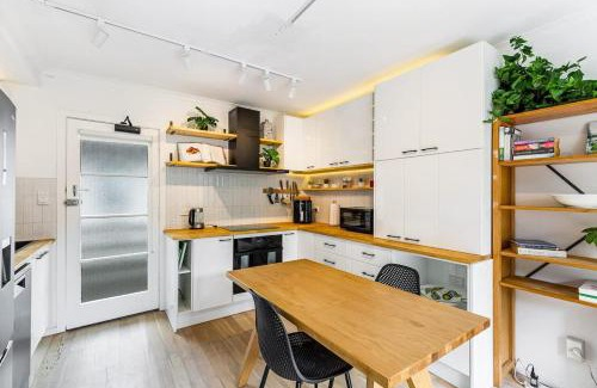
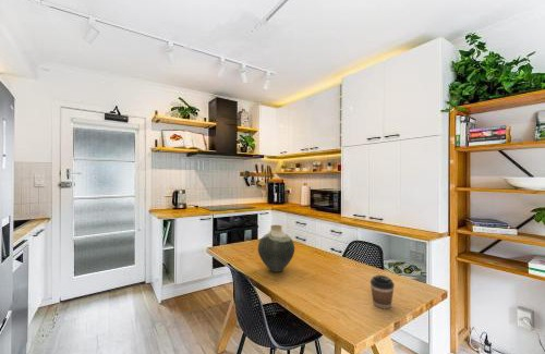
+ coffee cup (382, 290)
+ vase (276, 247)
